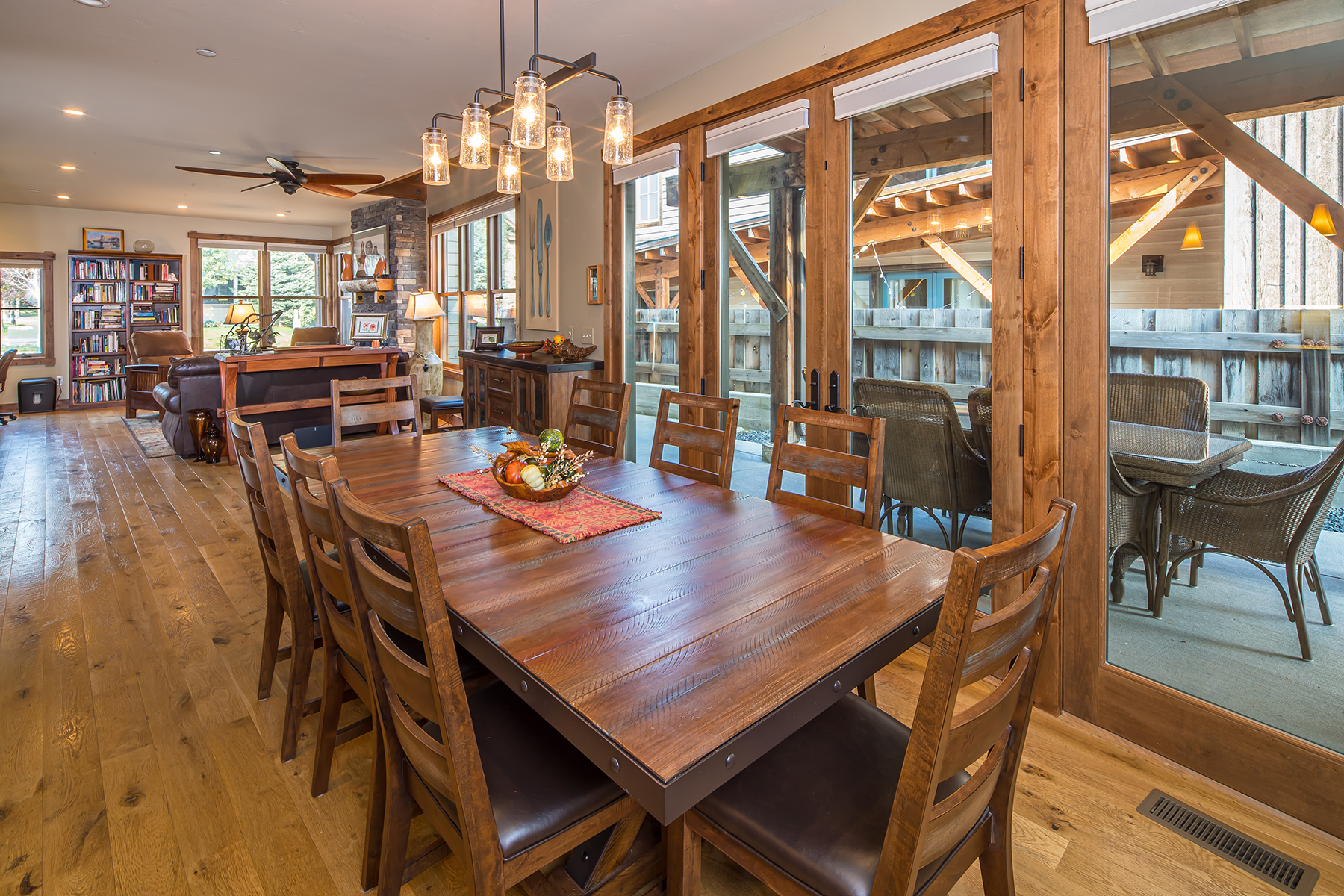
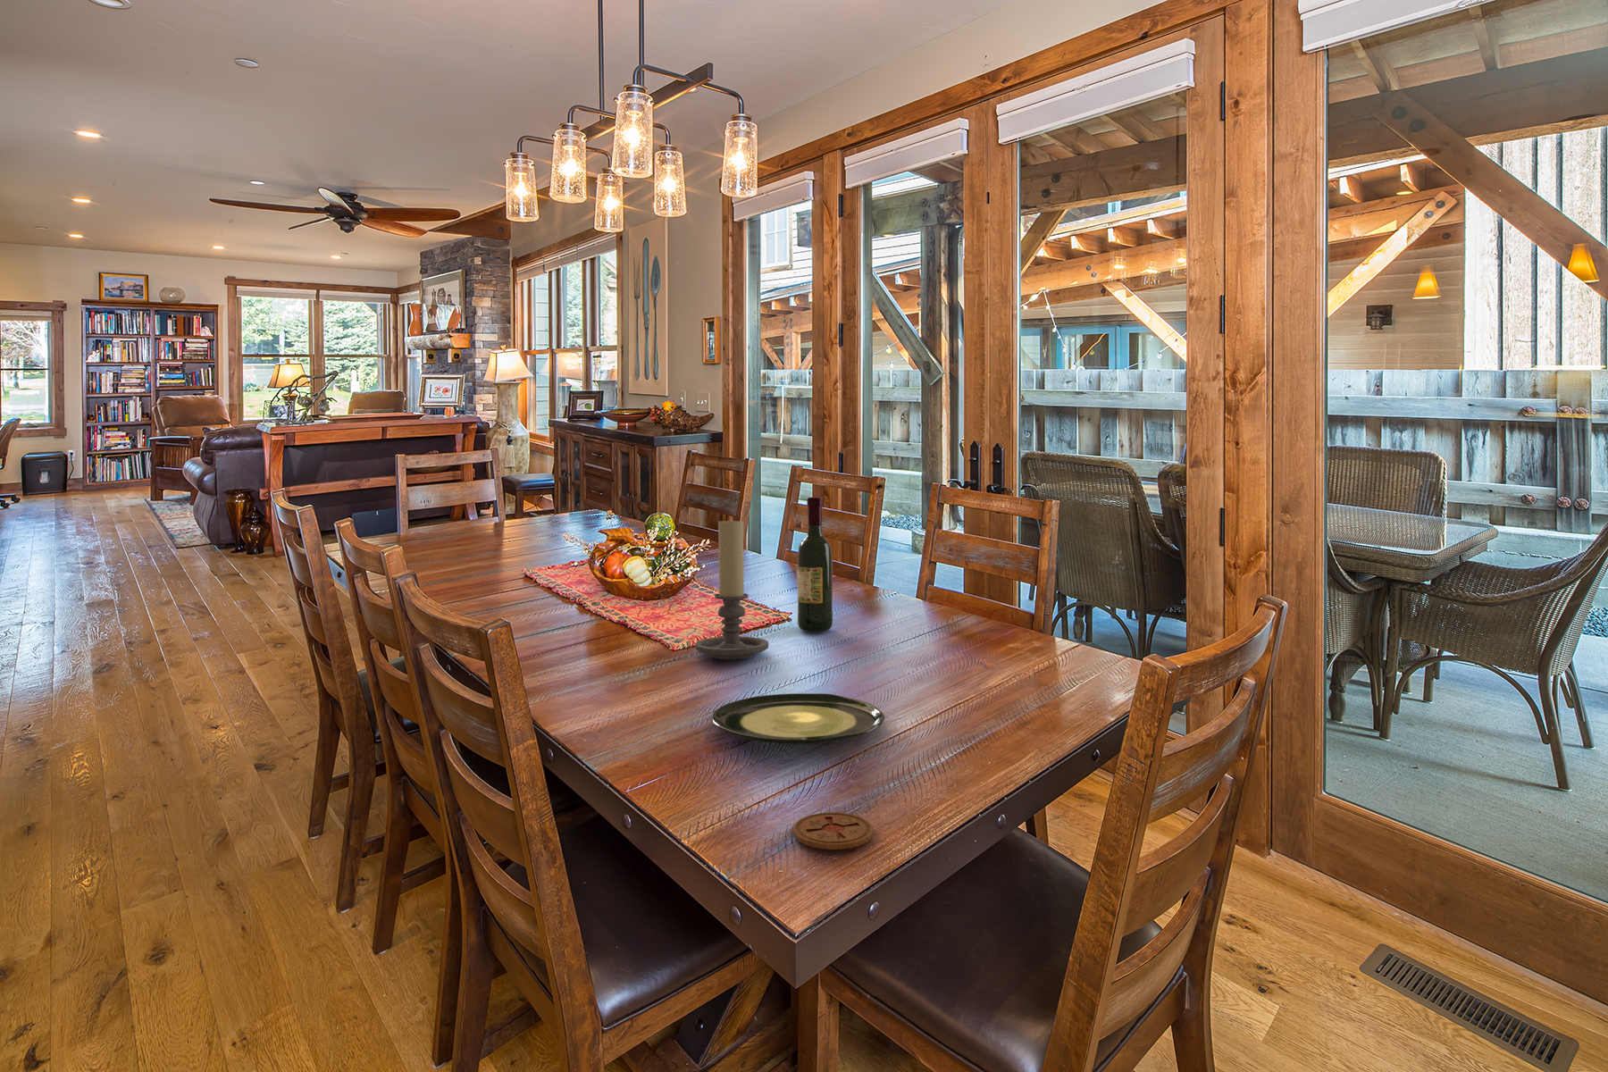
+ plate (798, 720)
+ wine bottle (815, 564)
+ coaster (833, 830)
+ candle holder (730, 586)
